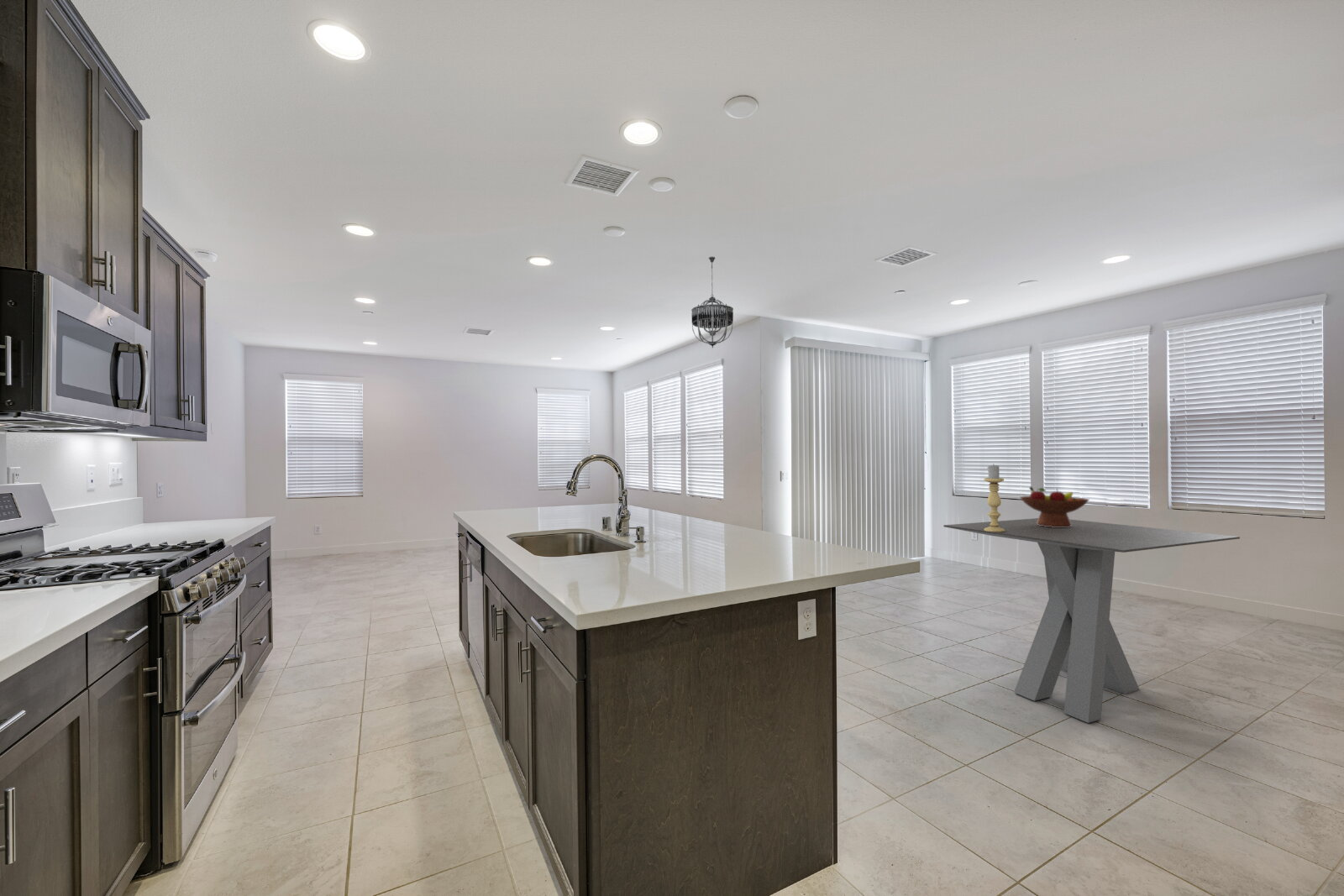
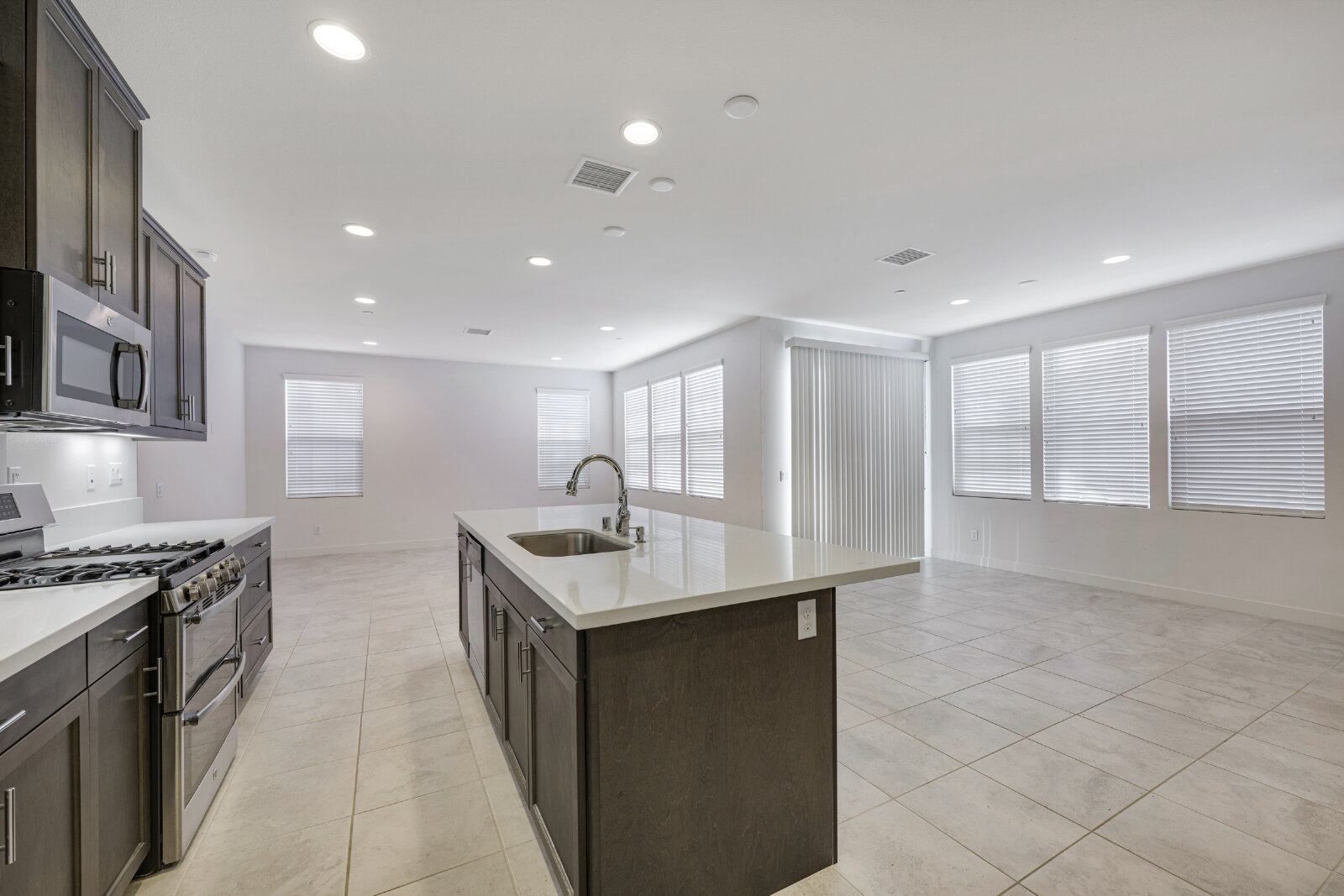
- chandelier (711, 302)
- dining table (1080, 611)
- candle holder (994, 496)
- fruit bowl (1053, 506)
